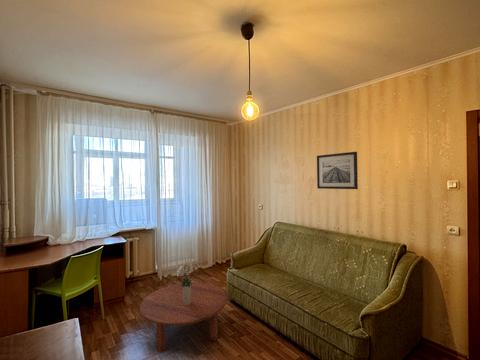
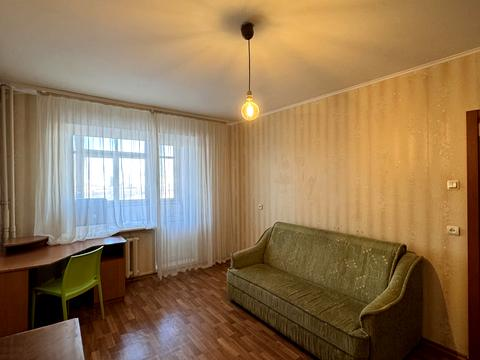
- coffee table (185, 314)
- wall art (335, 171)
- bouquet (185, 281)
